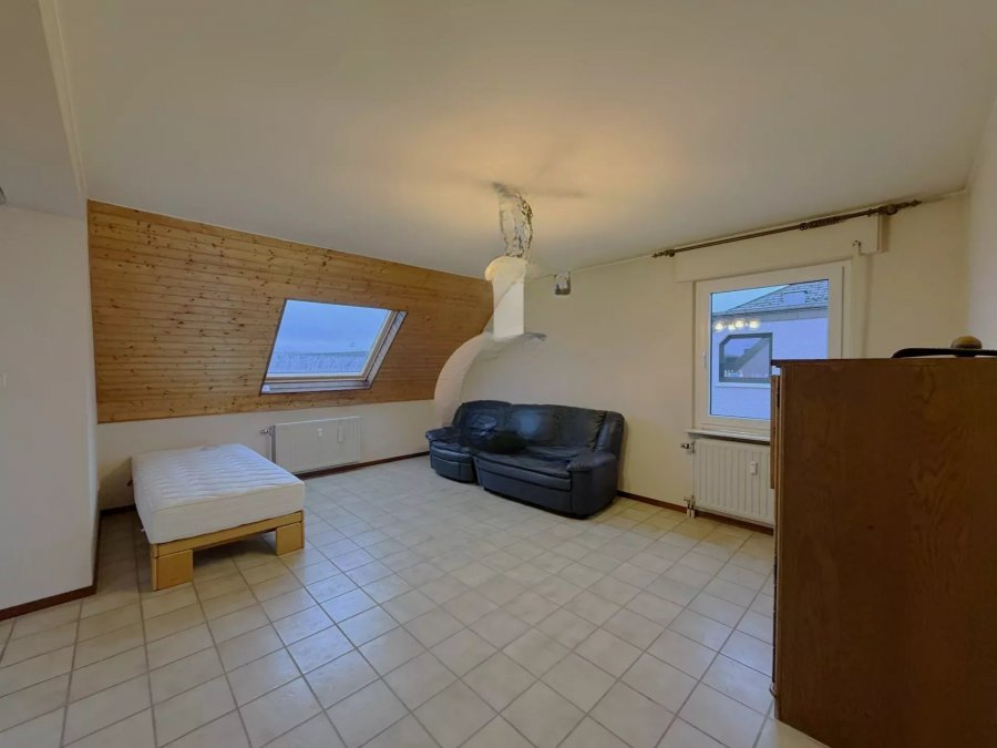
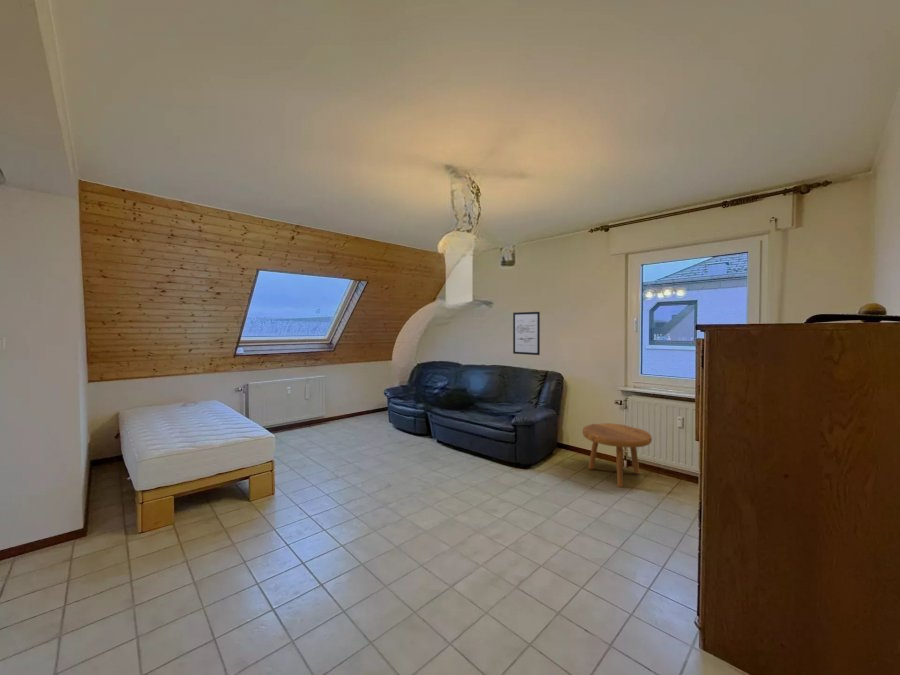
+ wall art (526, 333)
+ footstool (616, 453)
